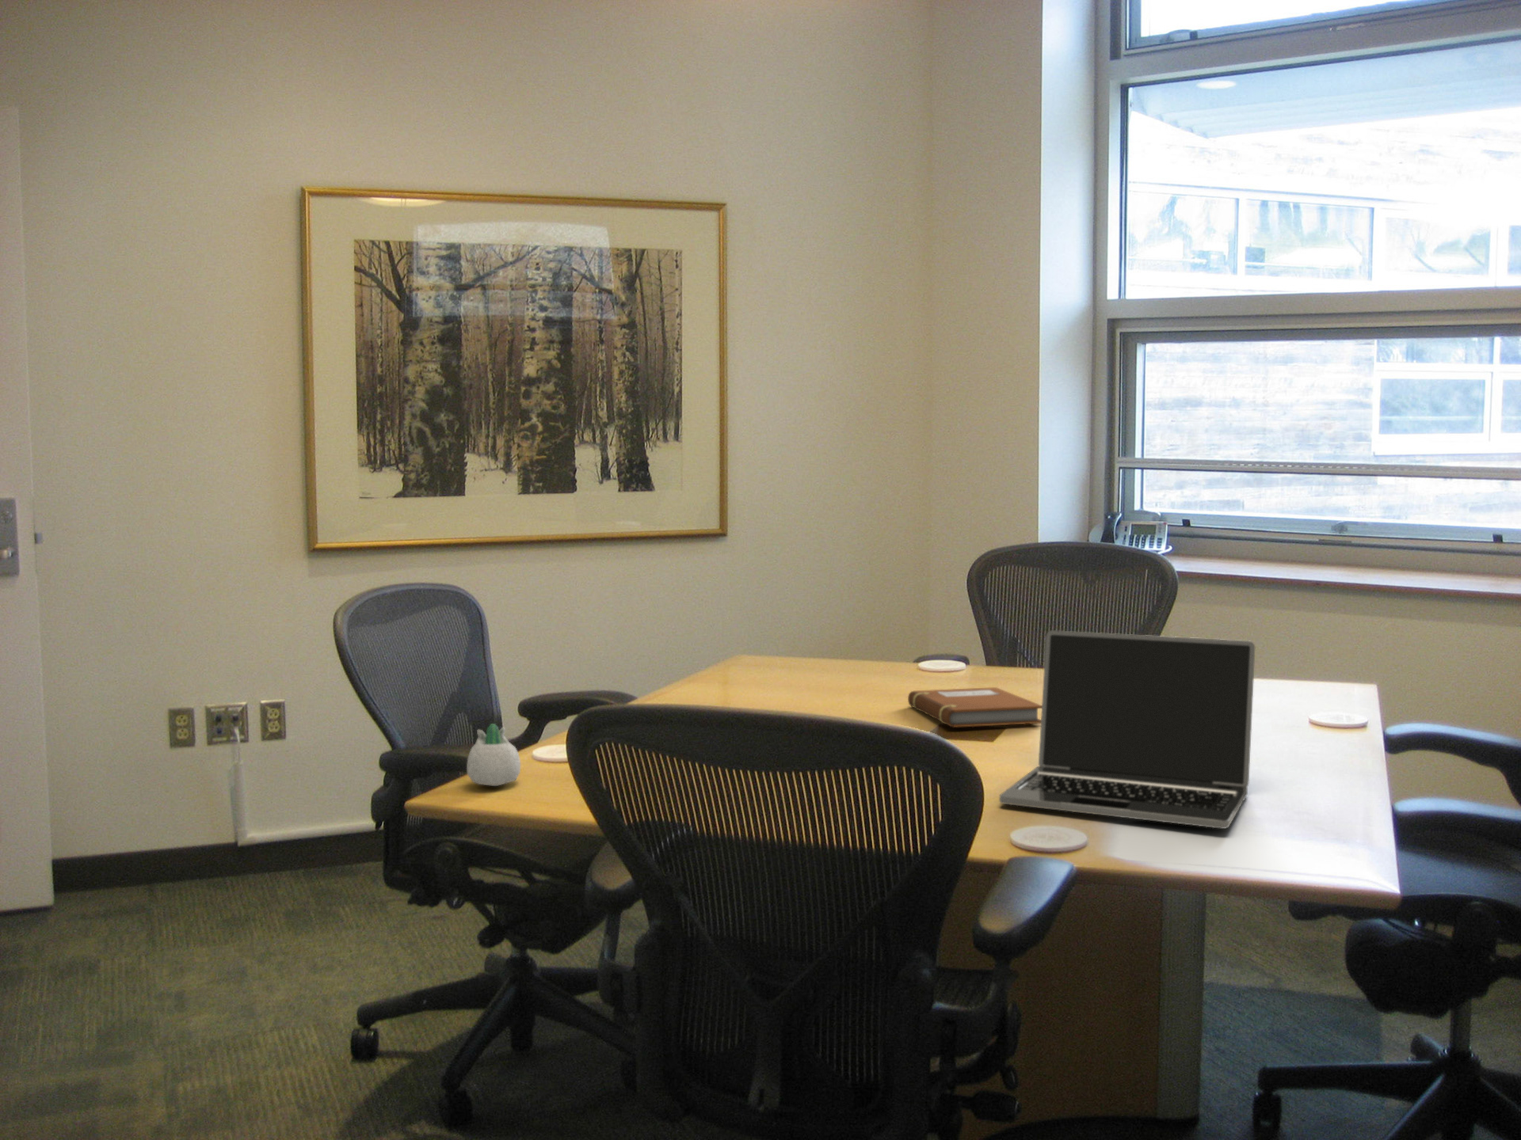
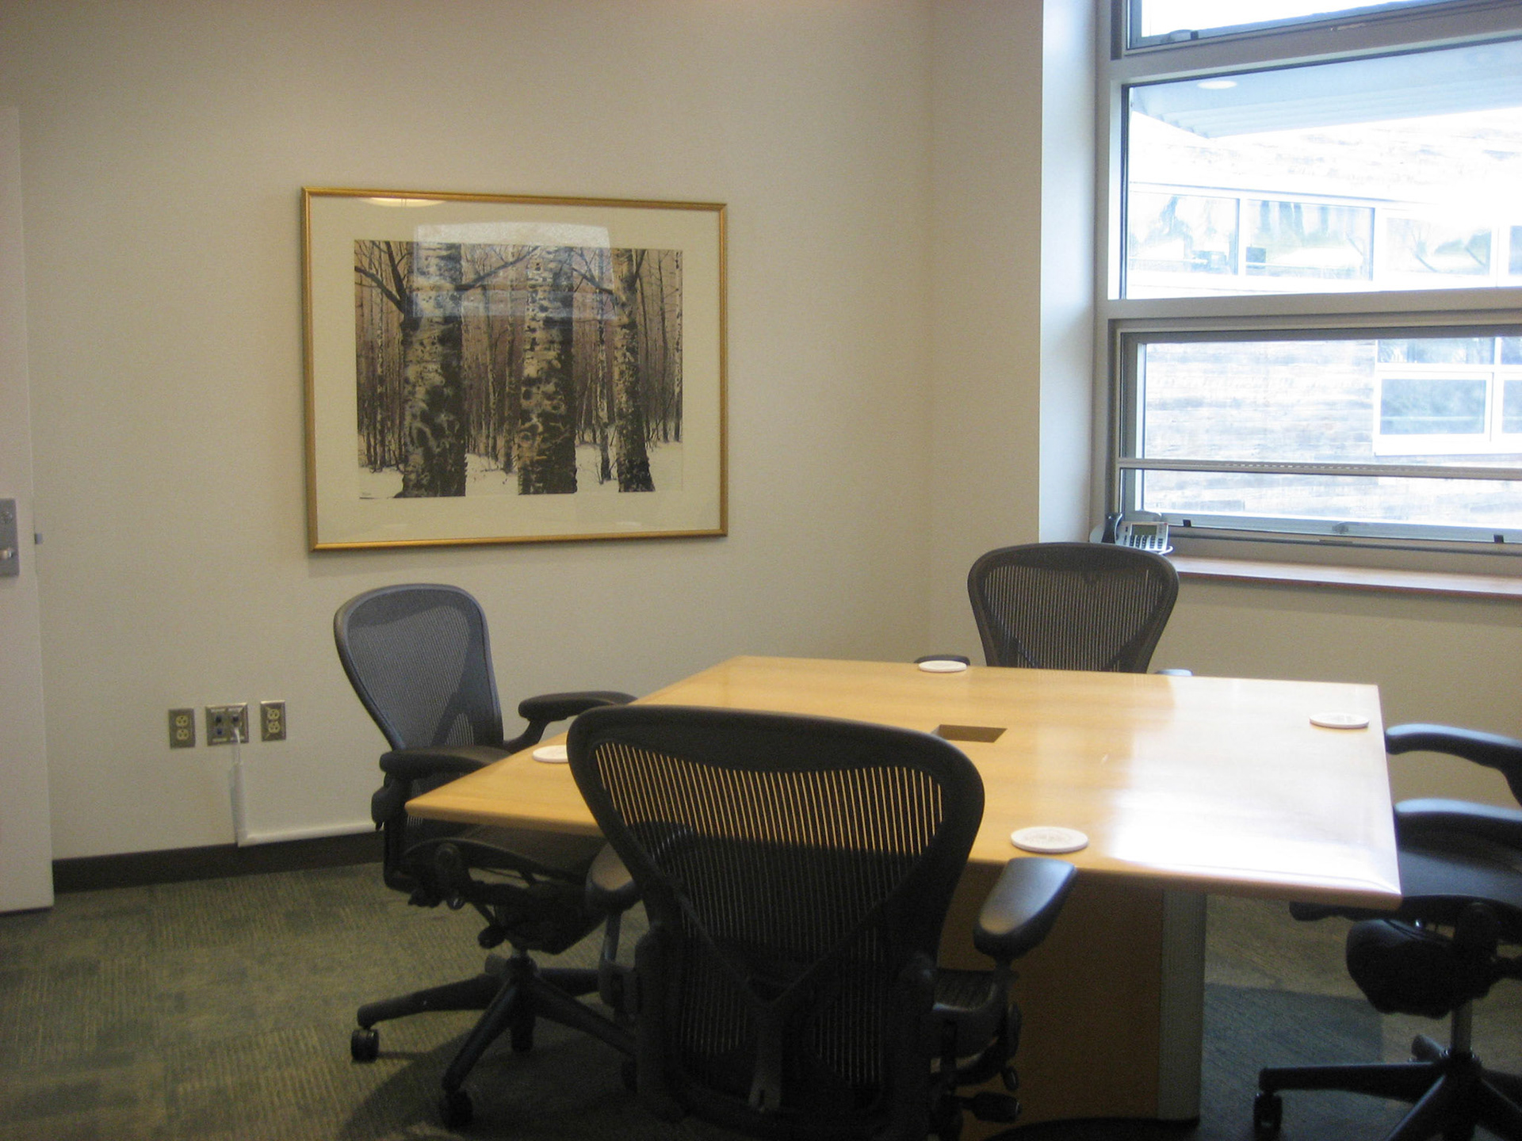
- laptop (1129, 721)
- succulent planter (492, 753)
- notebook (971, 705)
